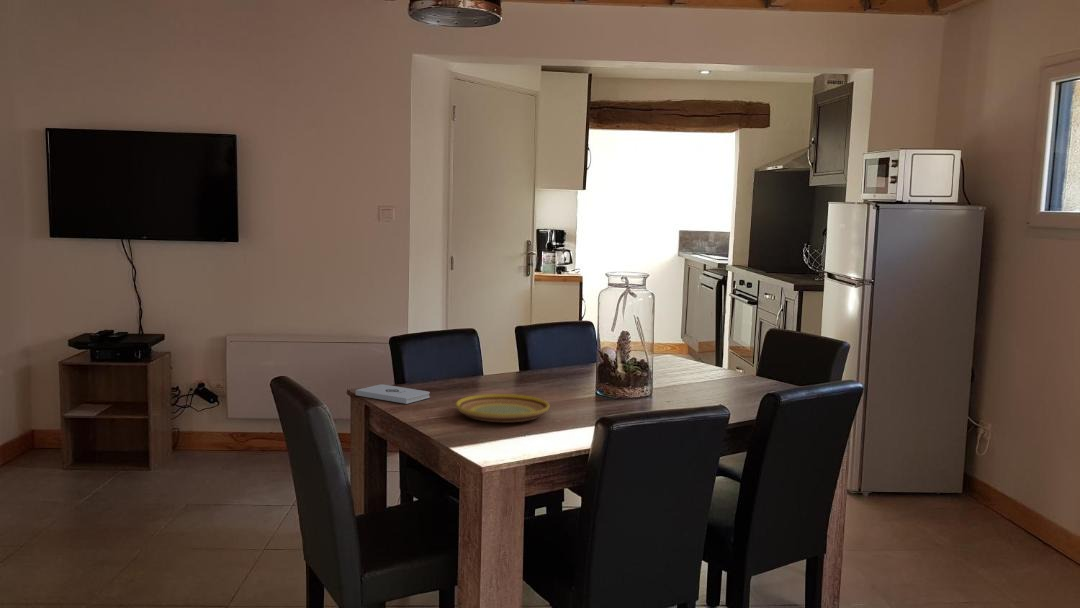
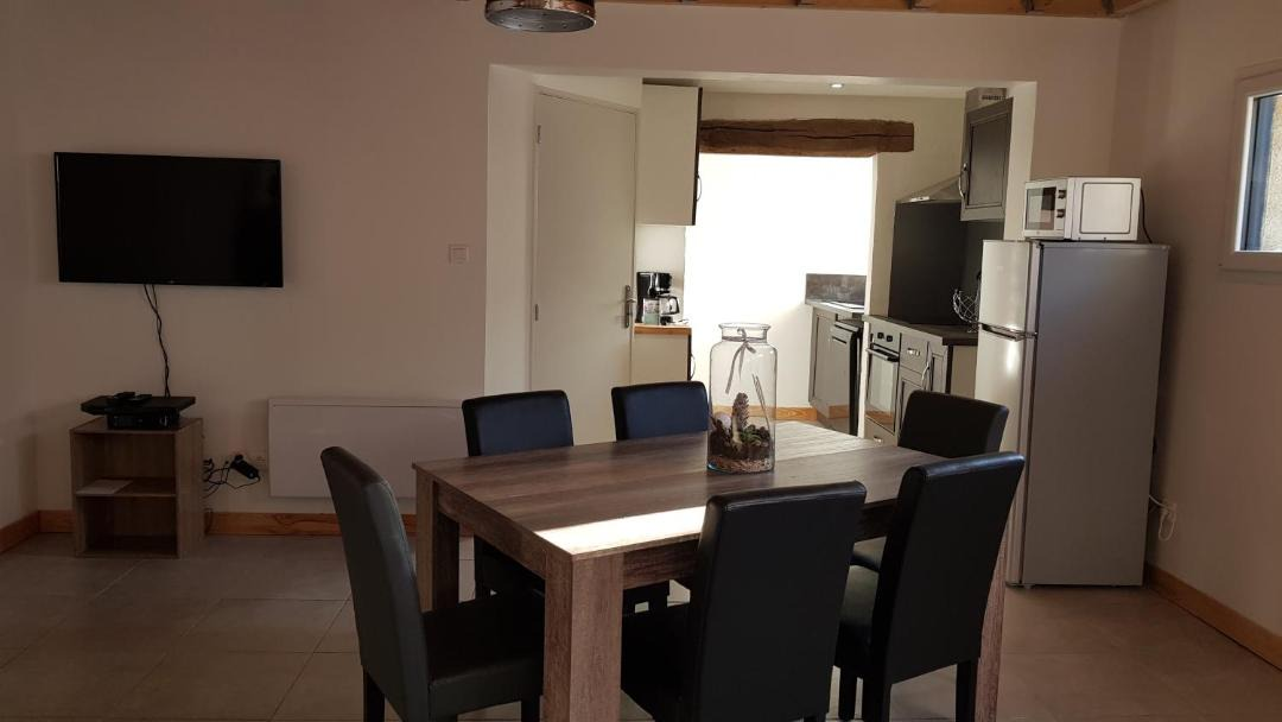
- notepad (393, 393)
- plate (502, 409)
